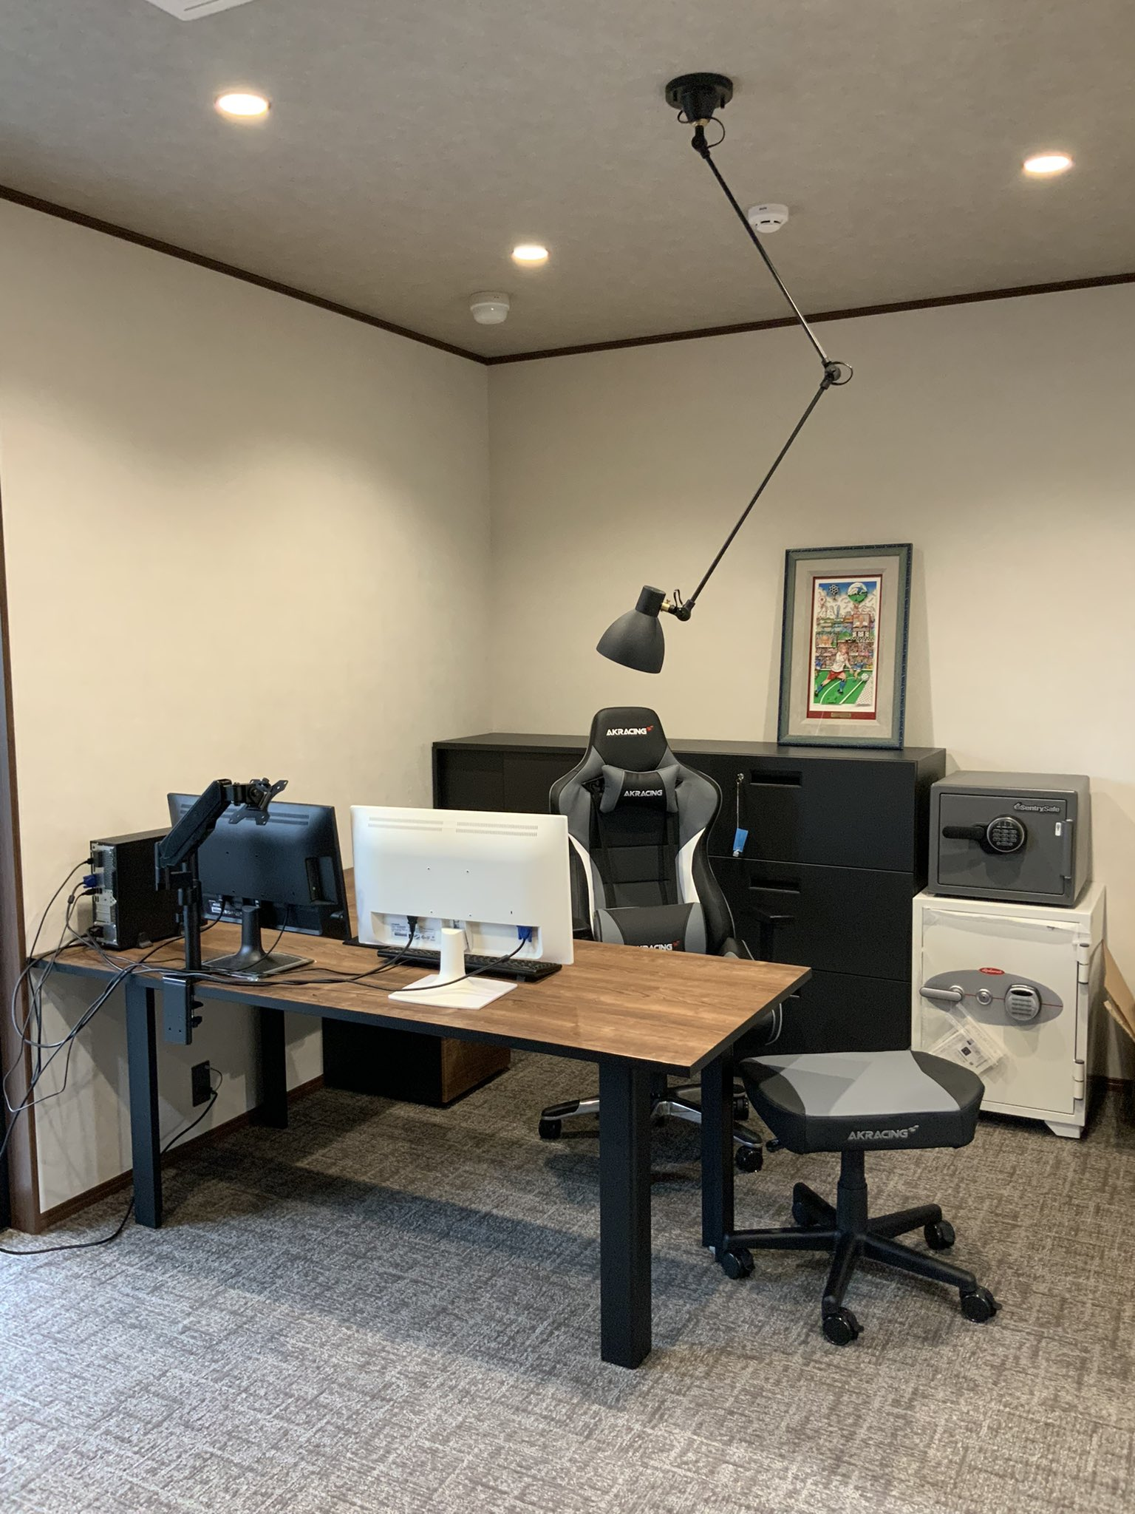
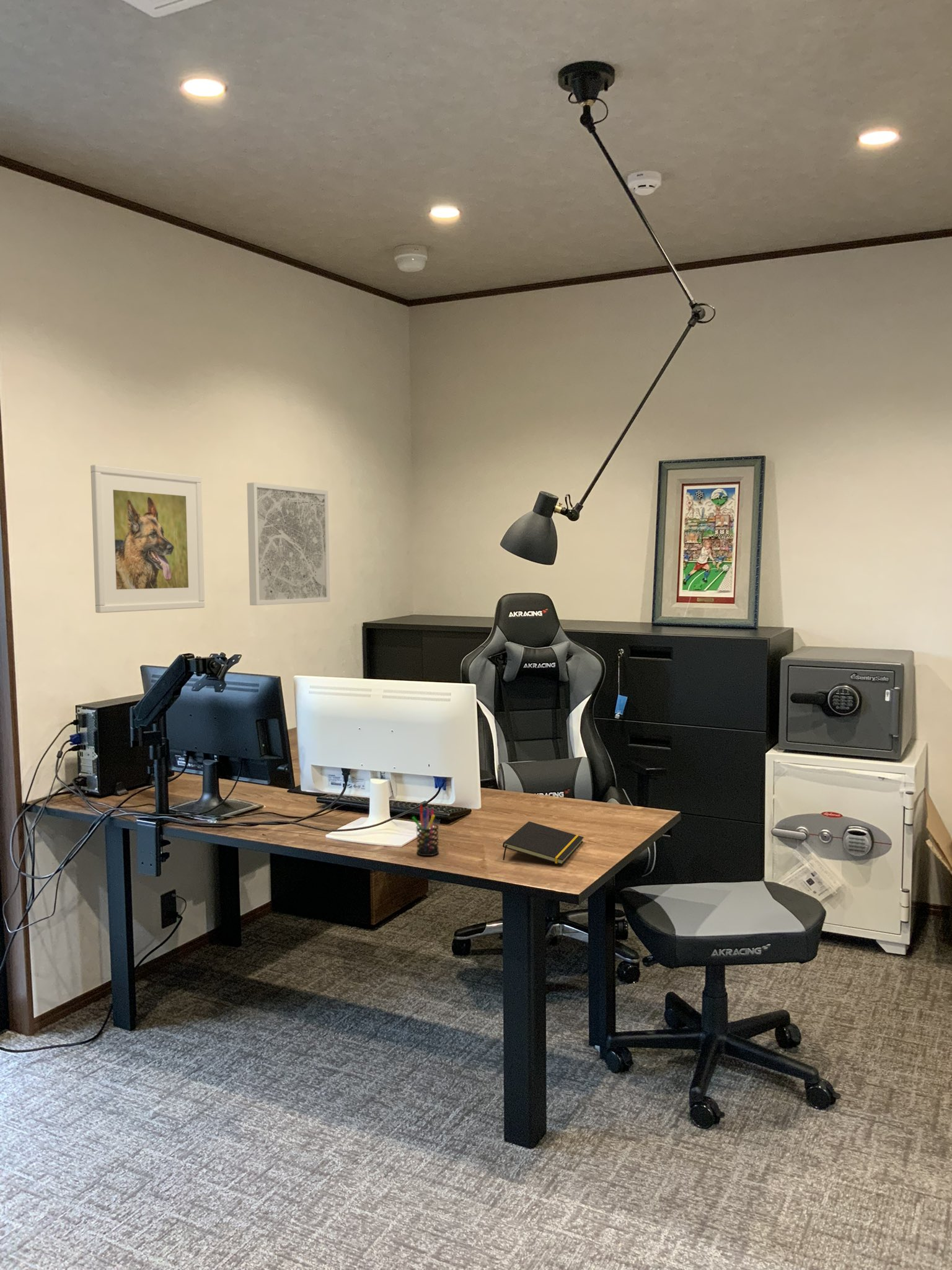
+ notepad (544, 841)
+ wall art (290, 545)
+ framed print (151, 541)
+ pen holder (425, 830)
